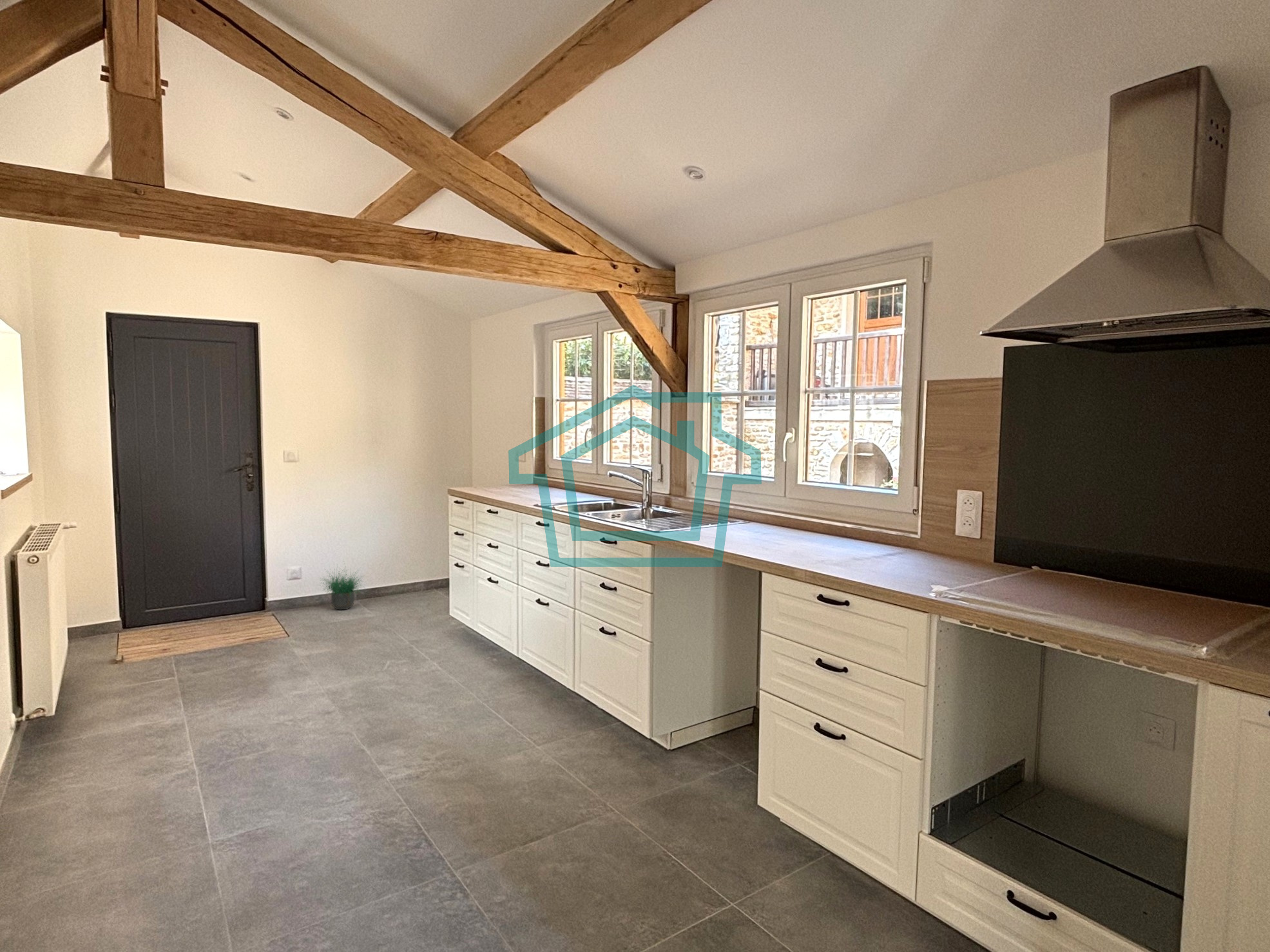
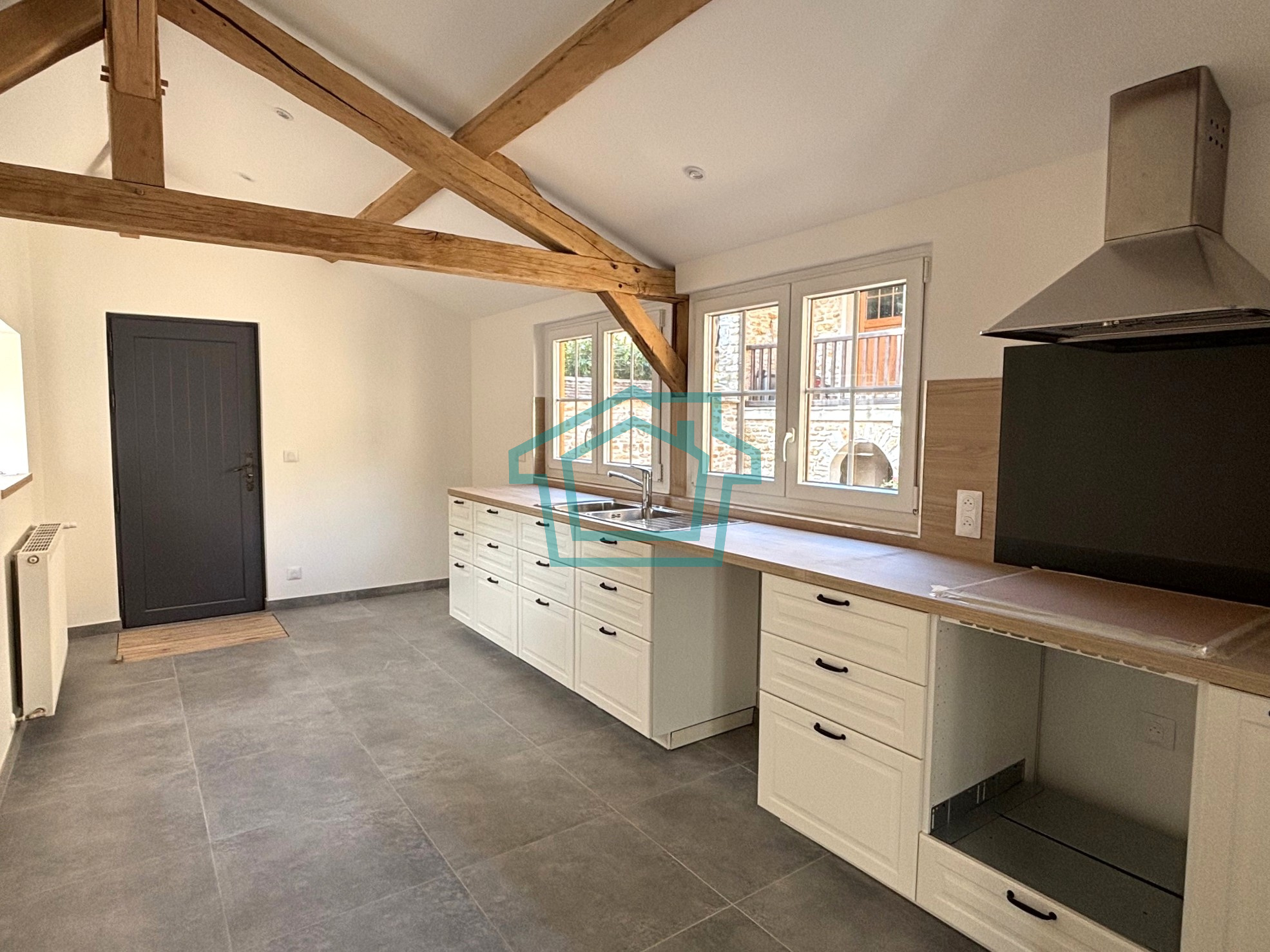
- potted plant (343, 584)
